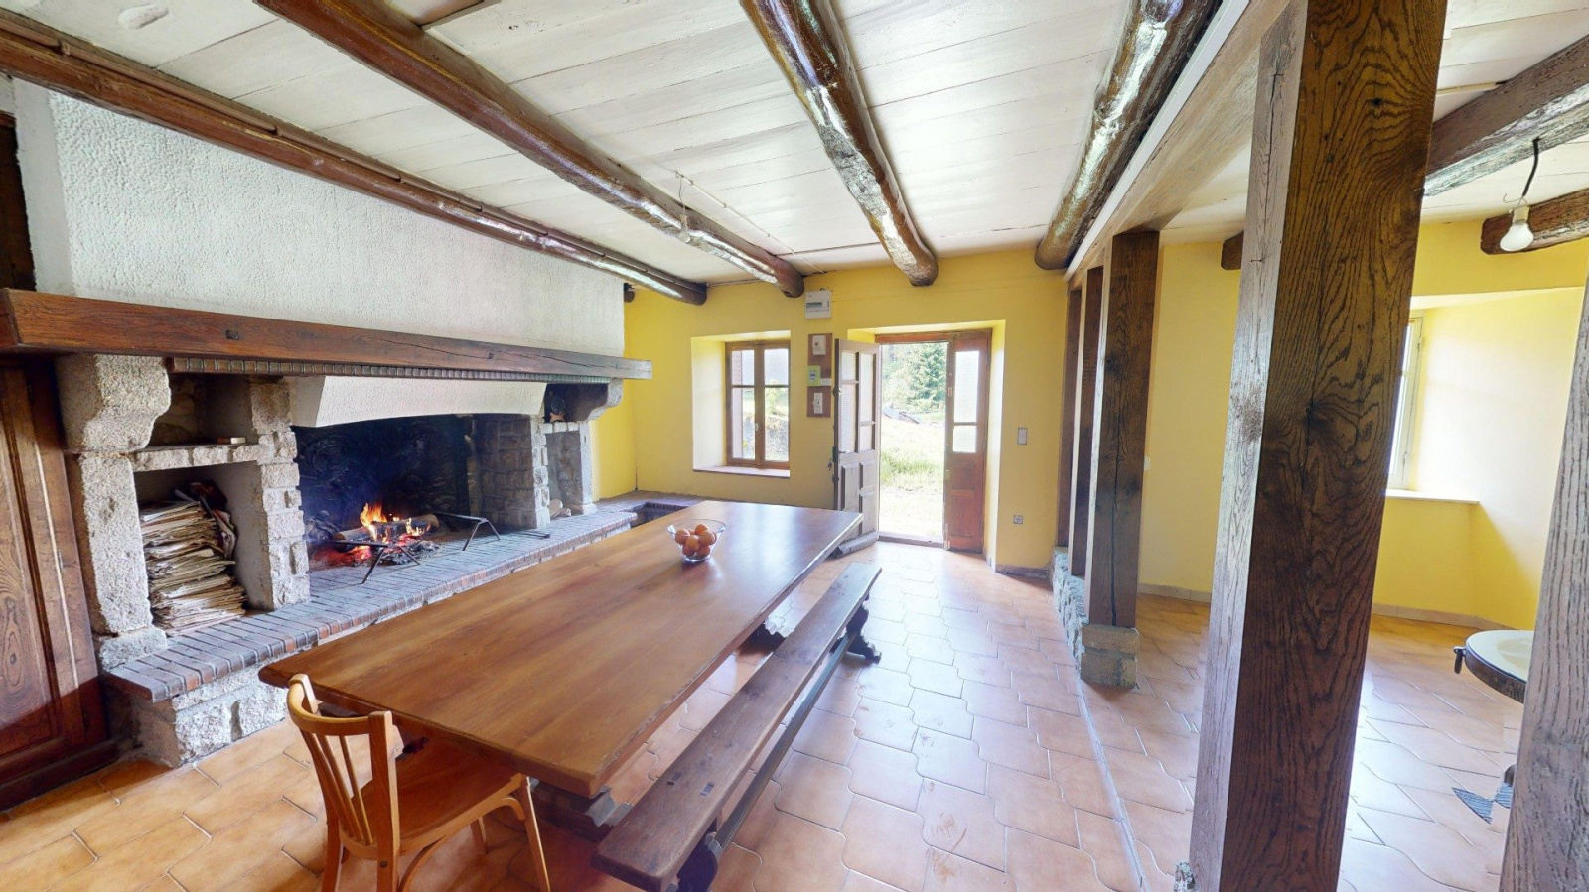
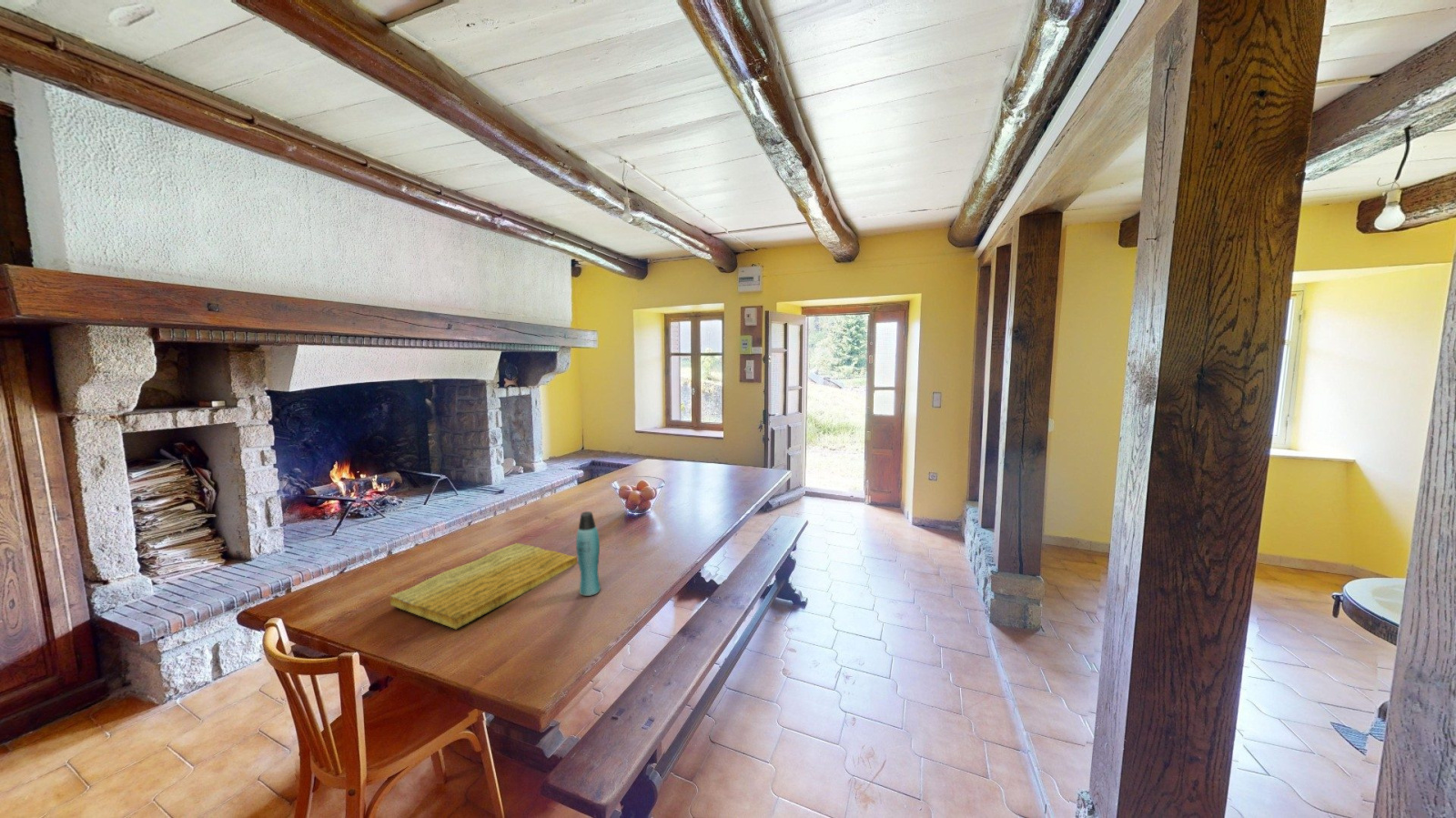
+ cutting board (492, 577)
+ bottle (588, 552)
